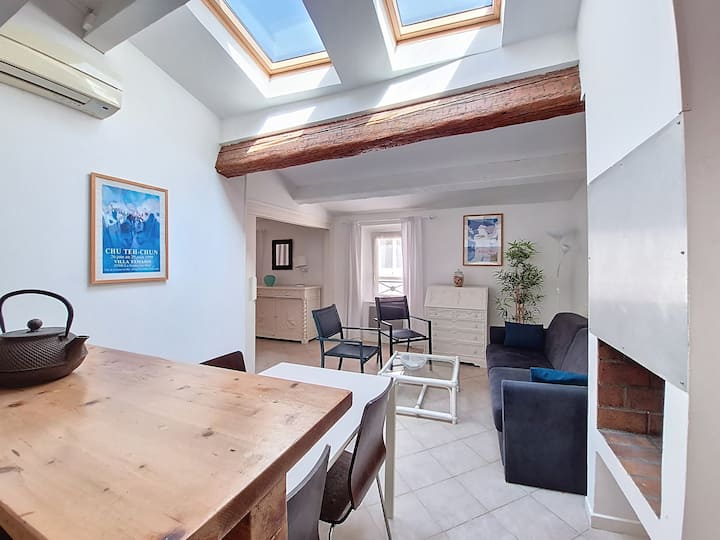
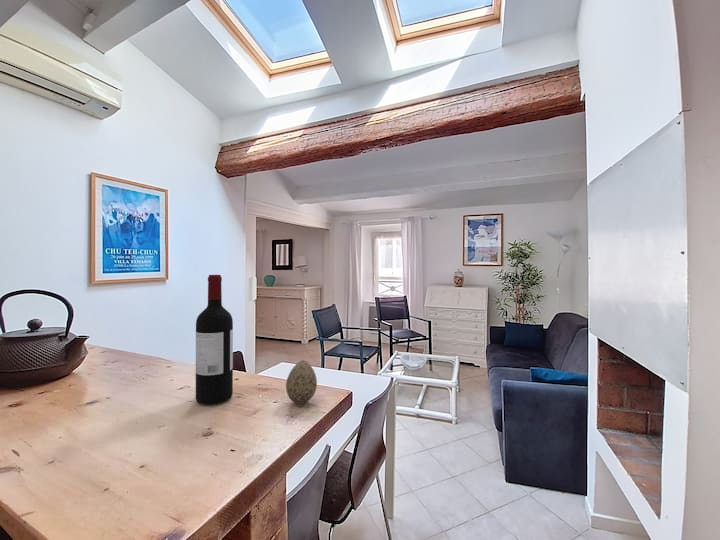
+ wine bottle (214, 336)
+ decorative egg (301, 381)
